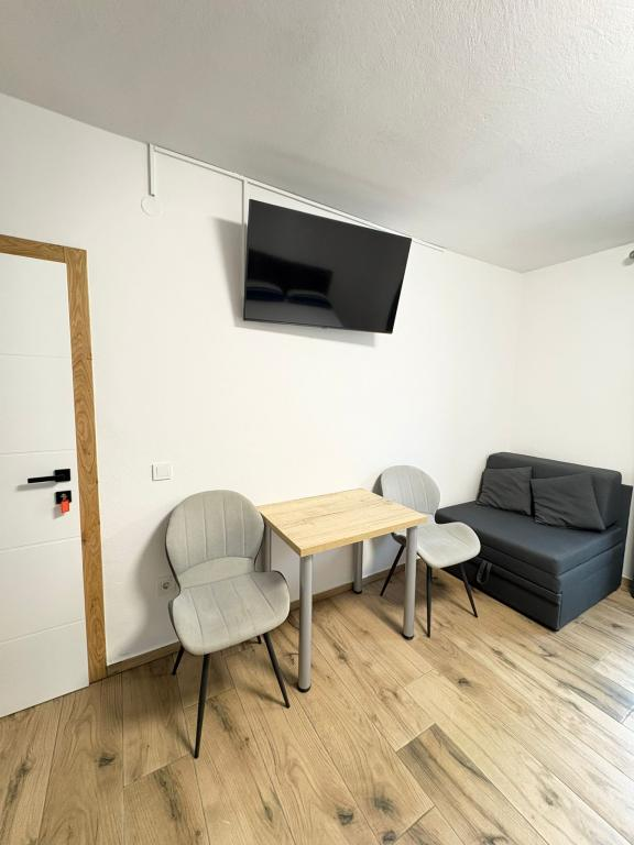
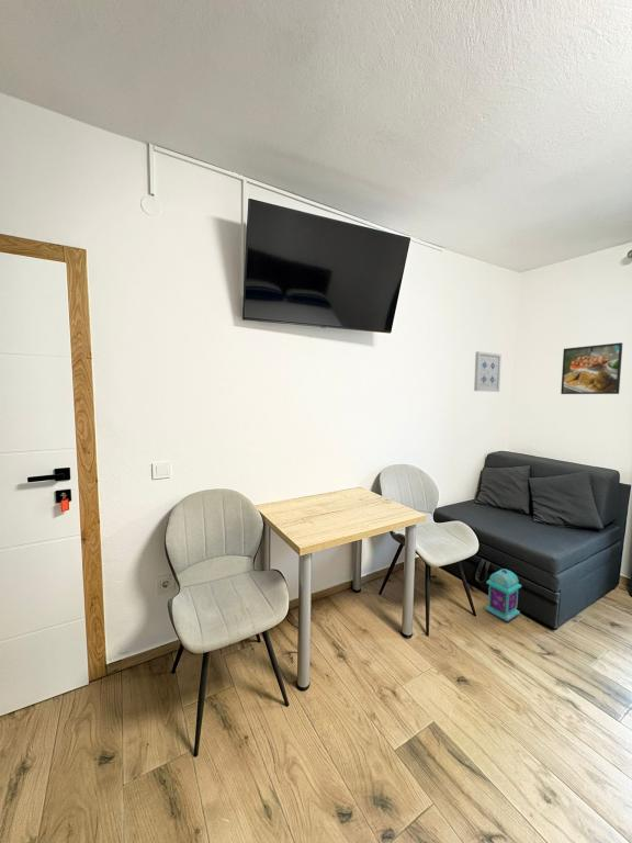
+ lantern (503, 591)
+ wall art (487, 372)
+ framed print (589, 370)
